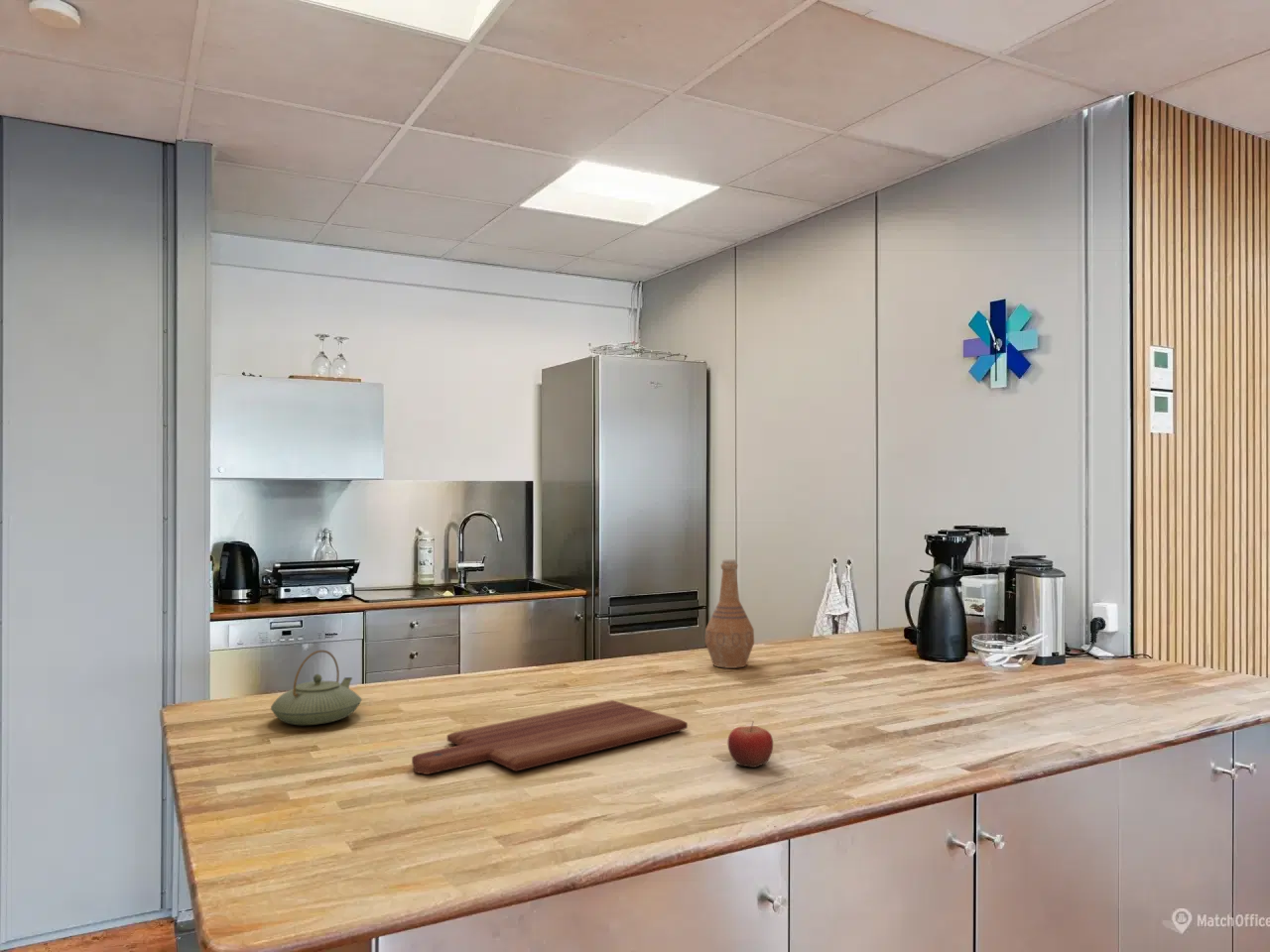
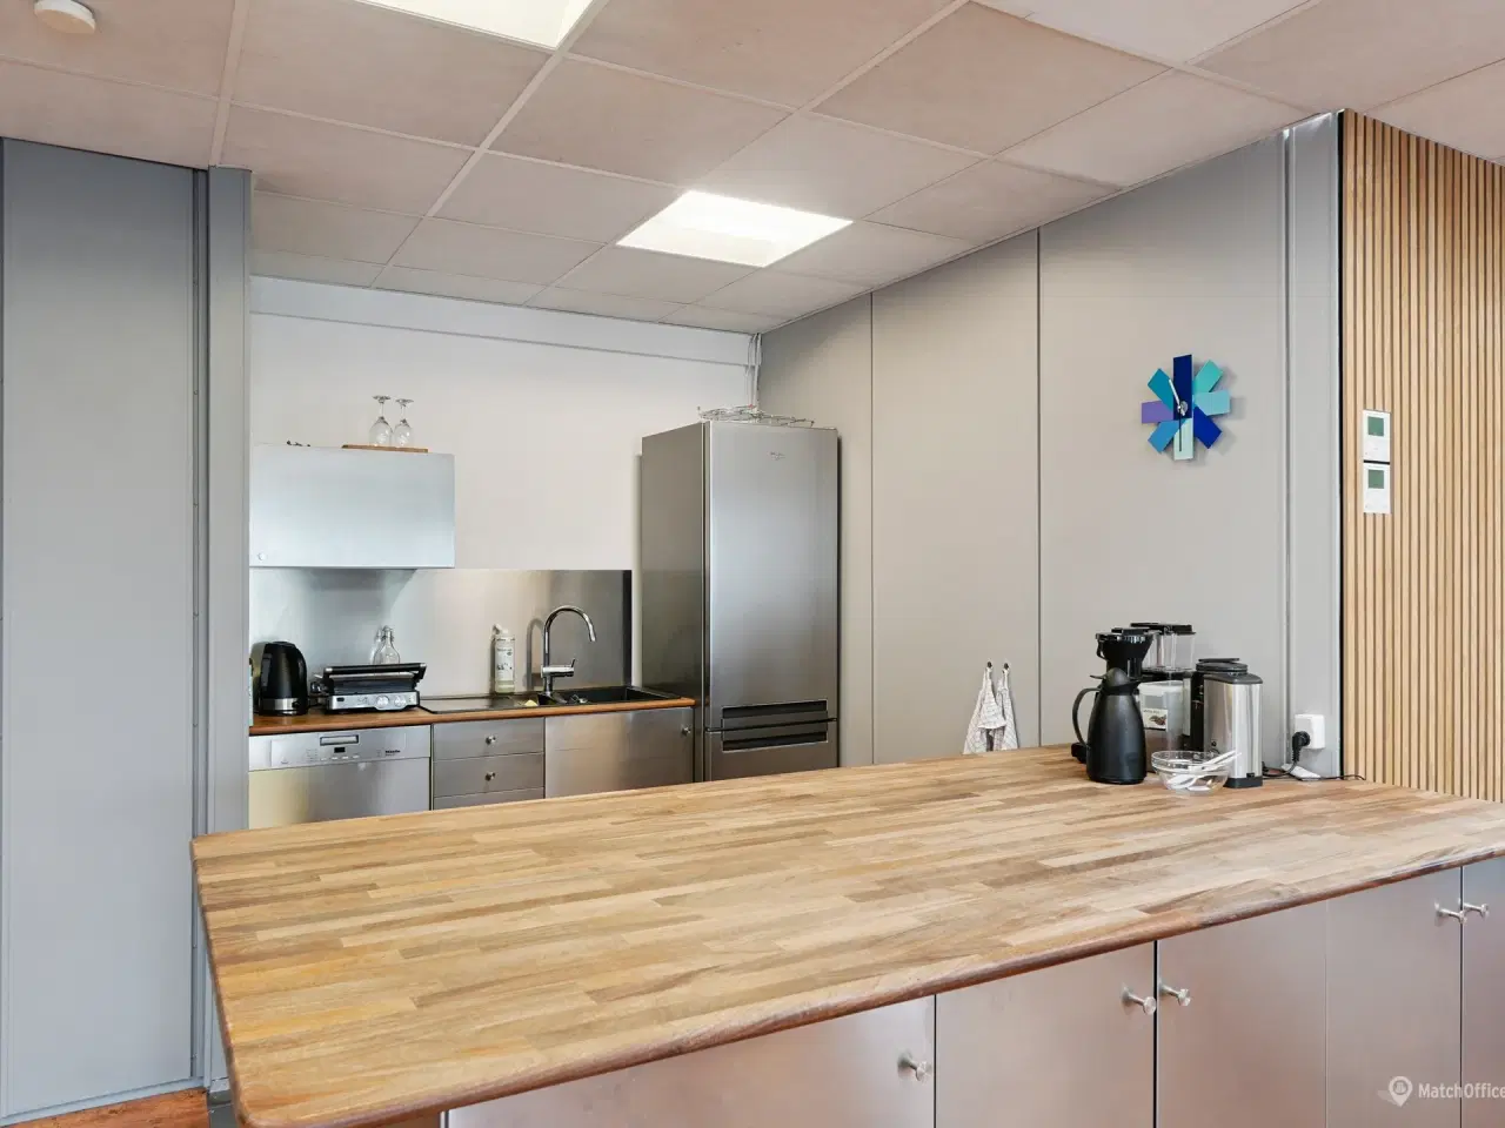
- teapot (320, 683)
- fruit (750, 742)
- cutting board (564, 732)
- vase (729, 612)
